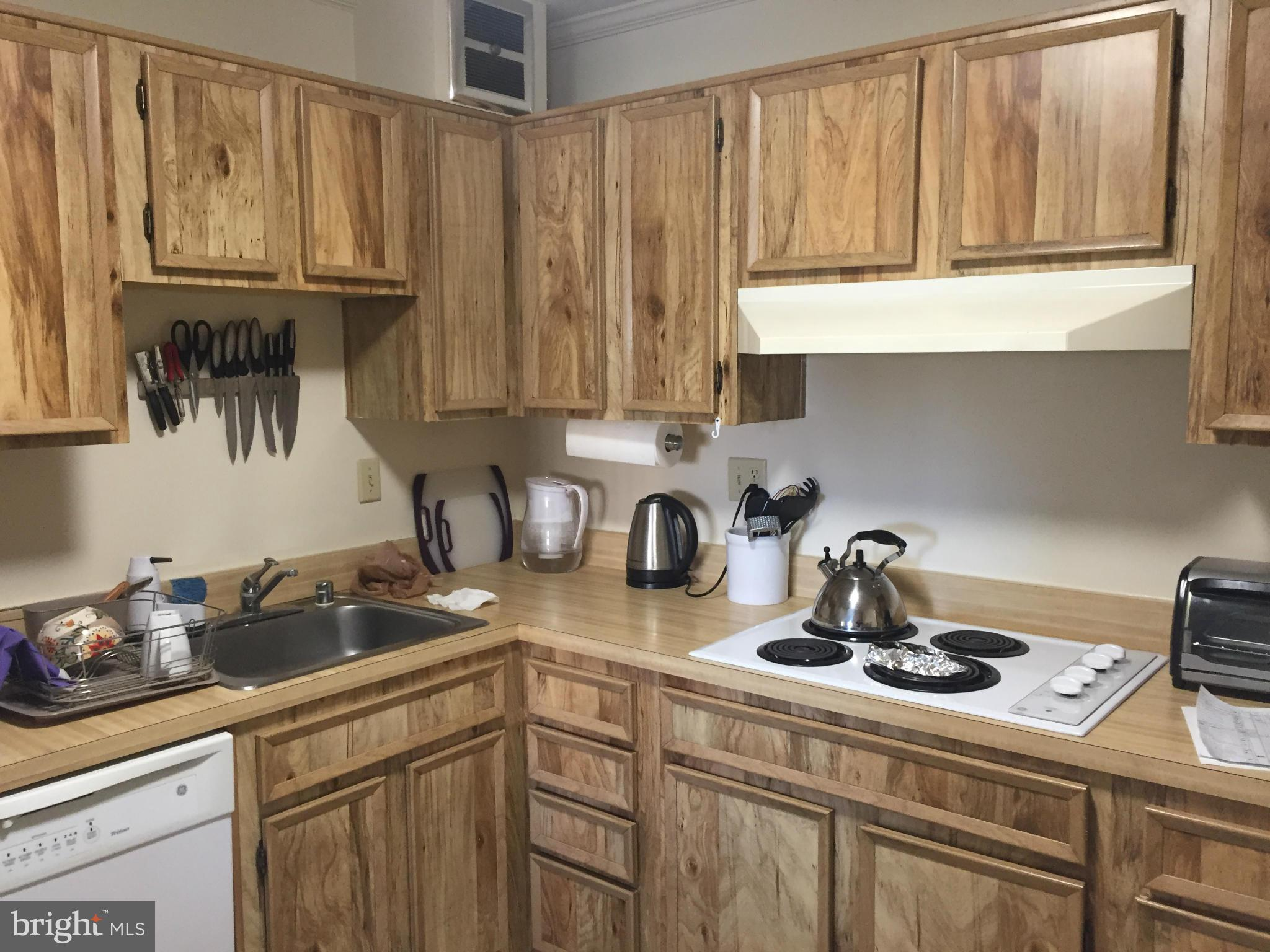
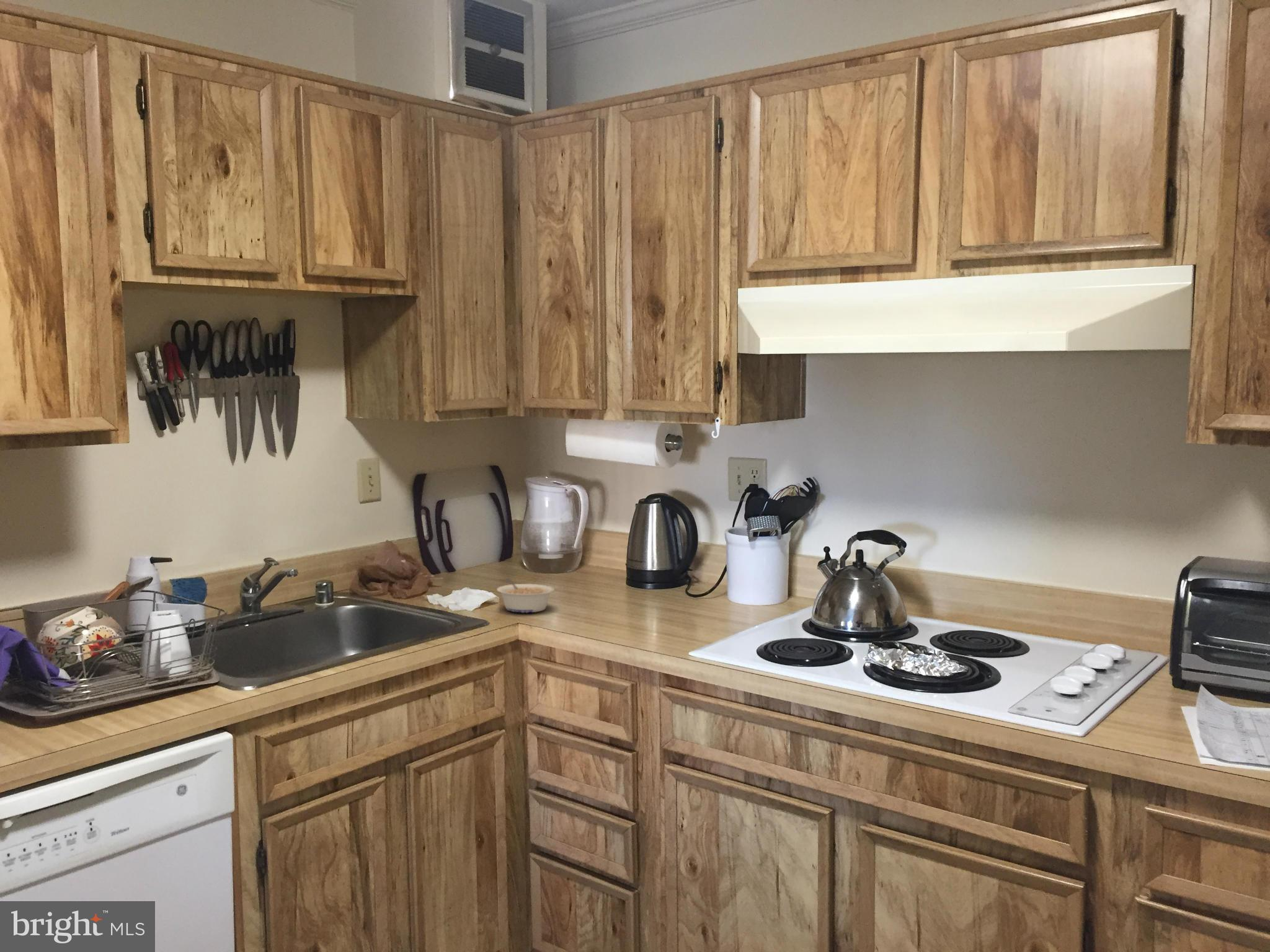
+ legume (523, 596)
